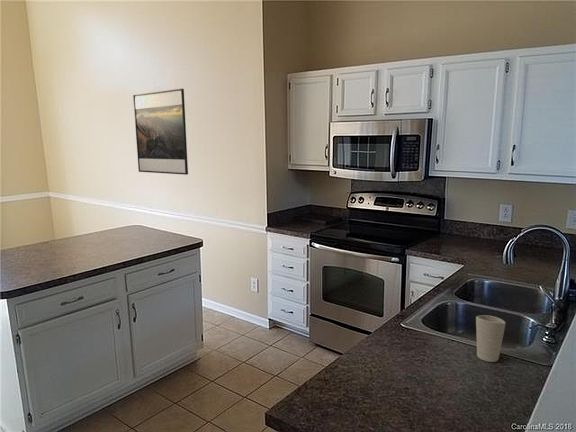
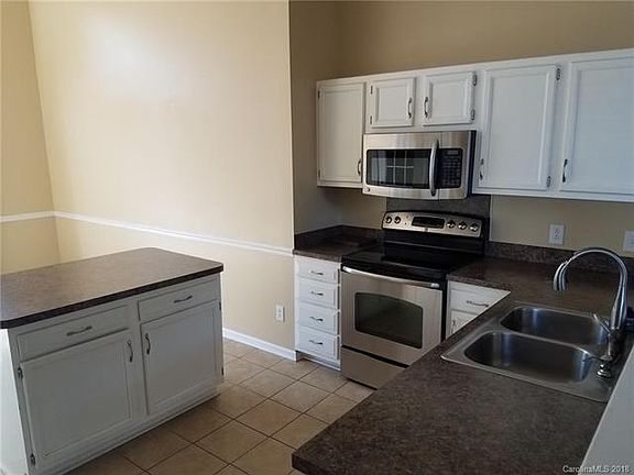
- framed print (159, 133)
- cup (489, 337)
